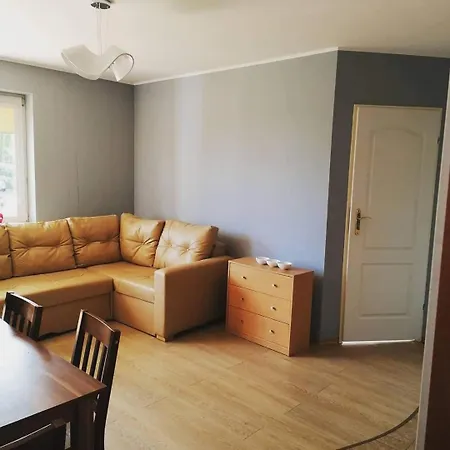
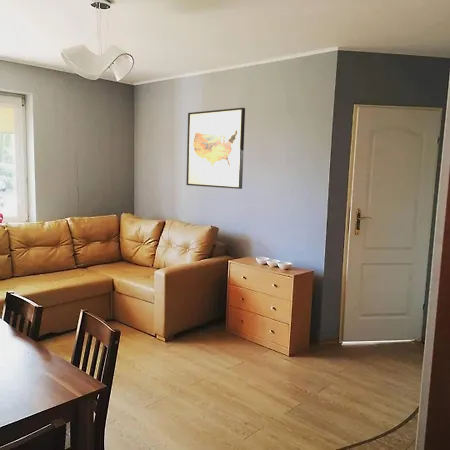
+ wall art (213, 149)
